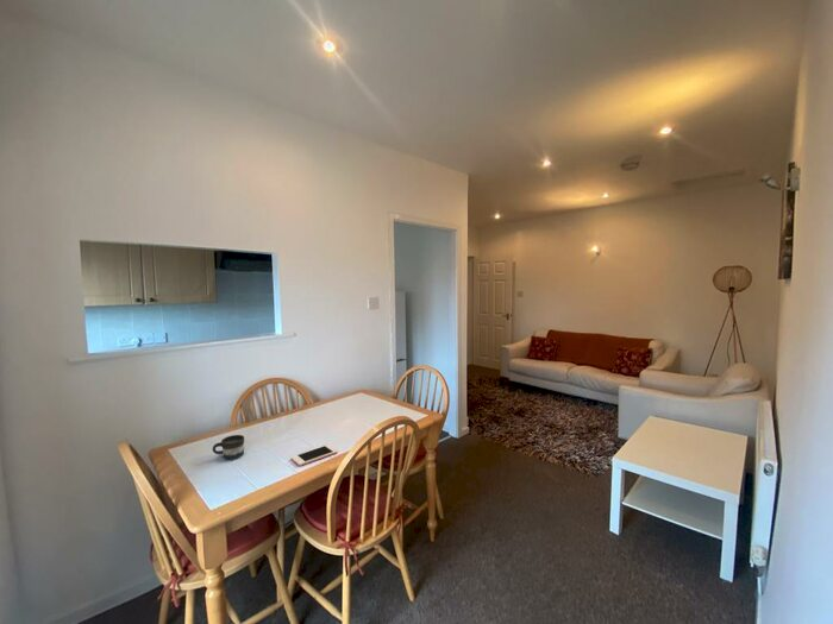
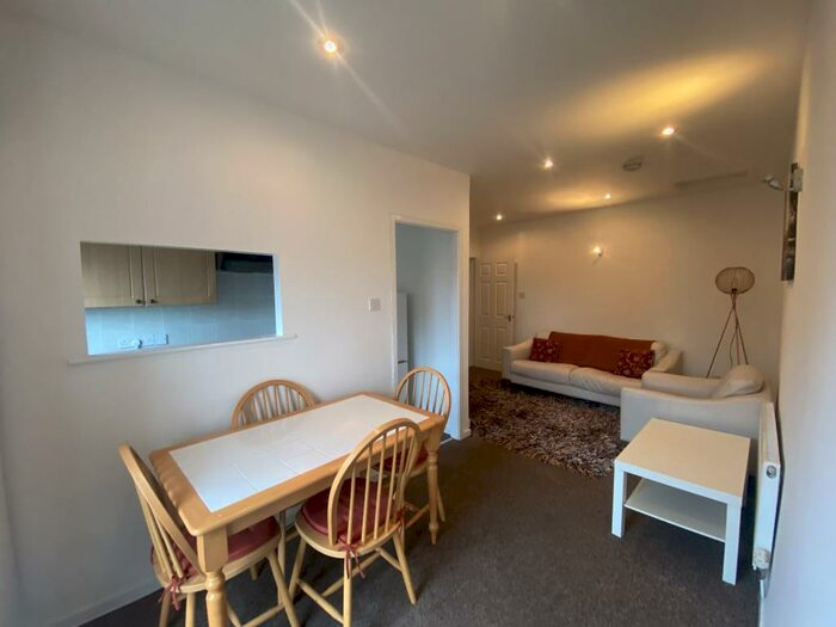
- mug (231, 448)
- cell phone (314, 454)
